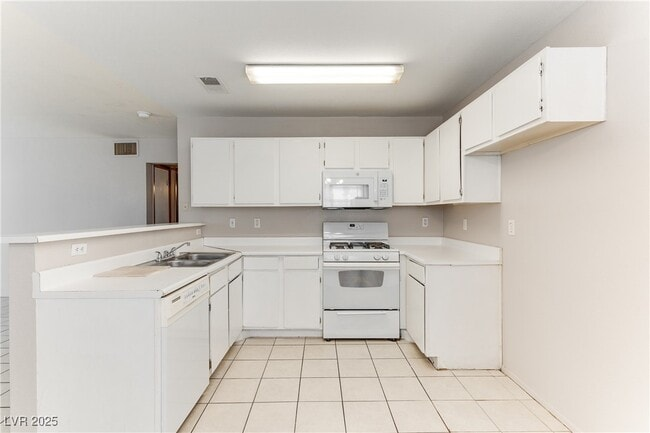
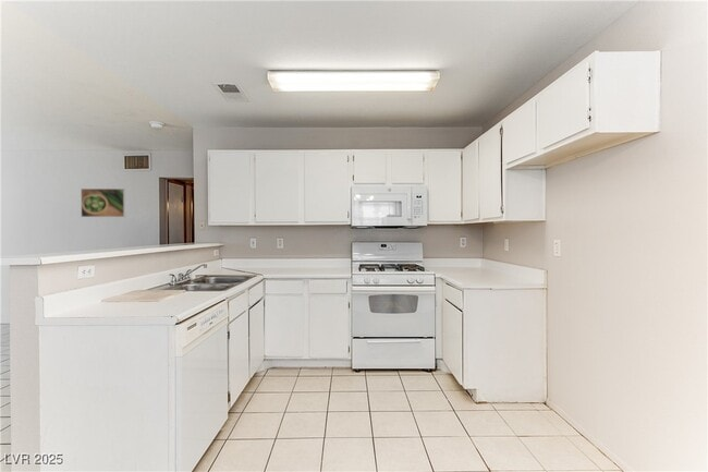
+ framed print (102, 203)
